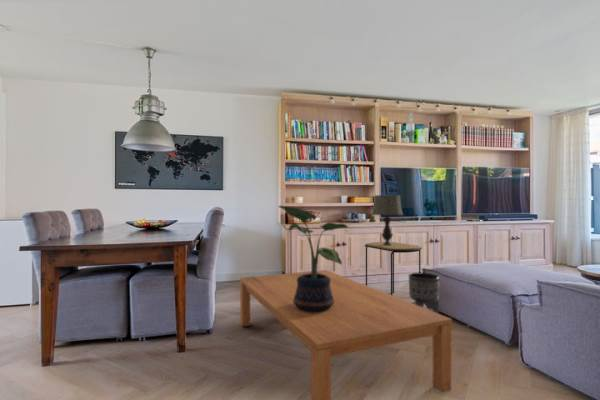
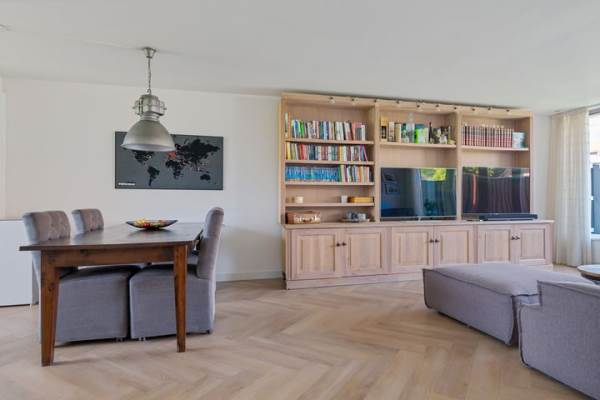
- side table (391, 272)
- planter (423, 296)
- coffee table (323, 322)
- table lamp (387, 220)
- potted plant (311, 254)
